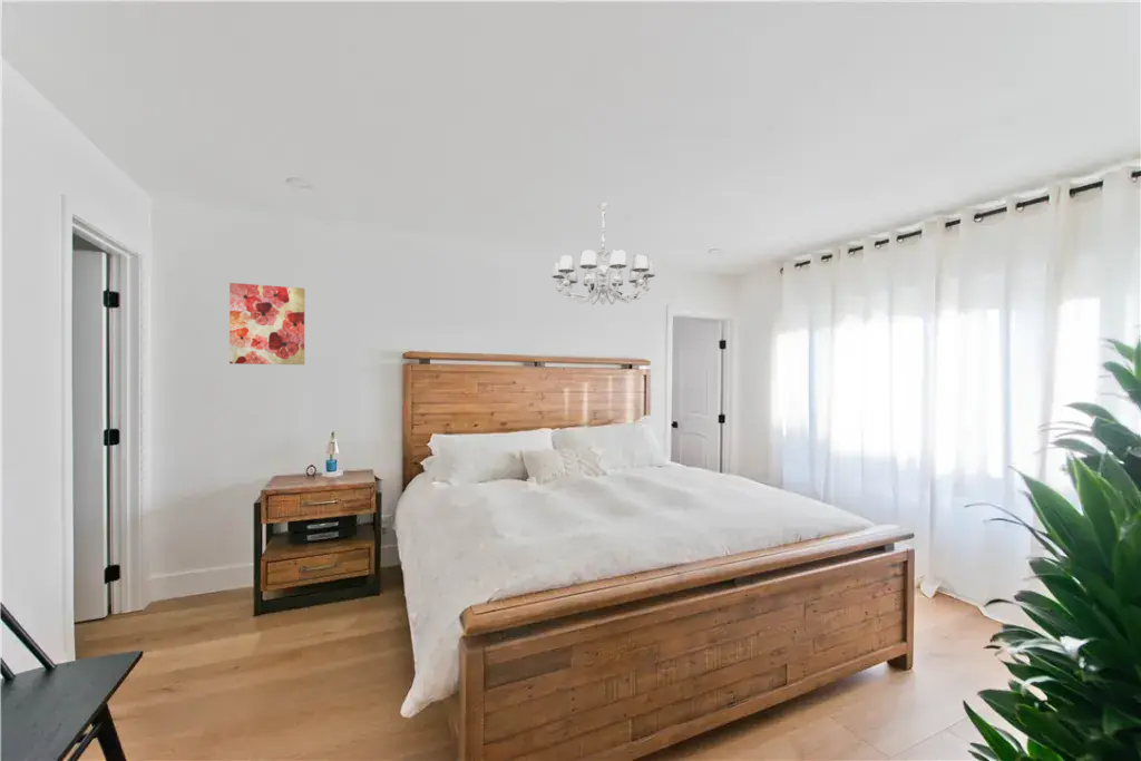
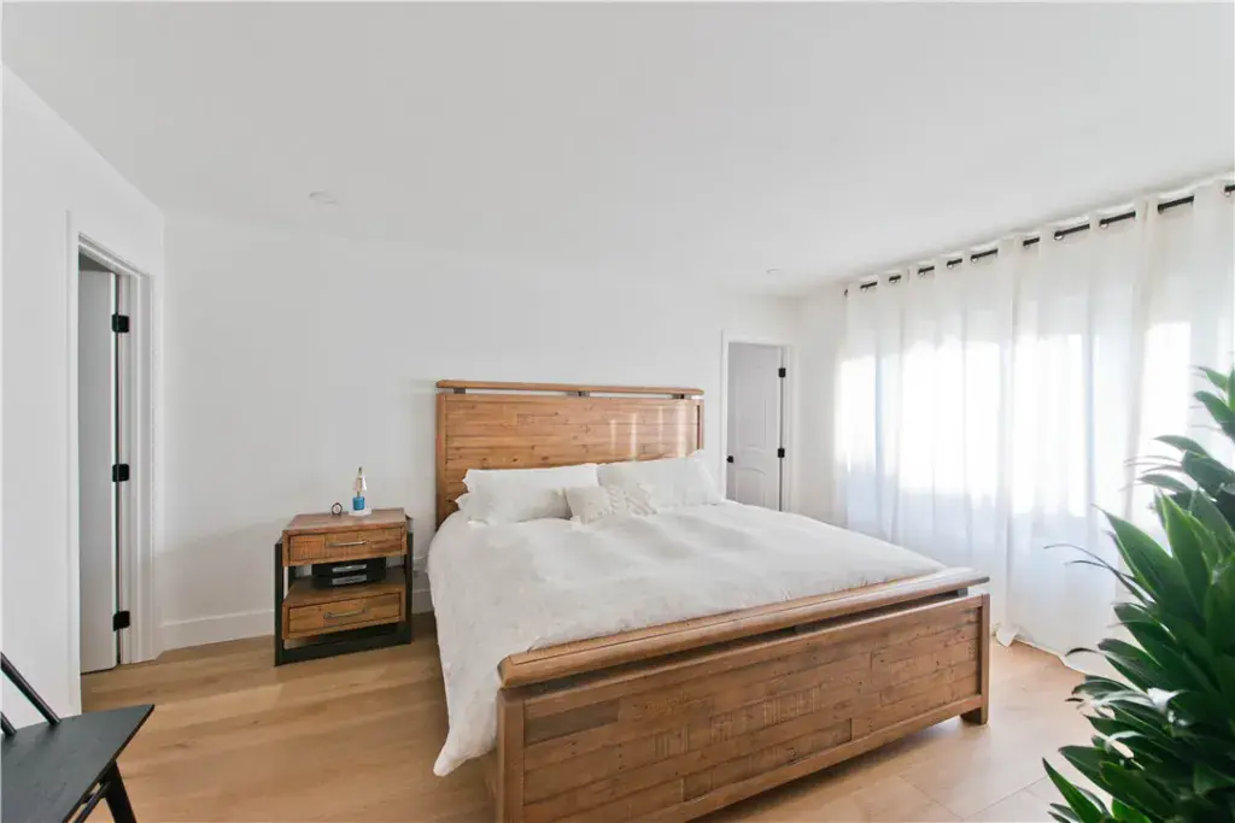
- wall art (267, 324)
- chandelier (603, 255)
